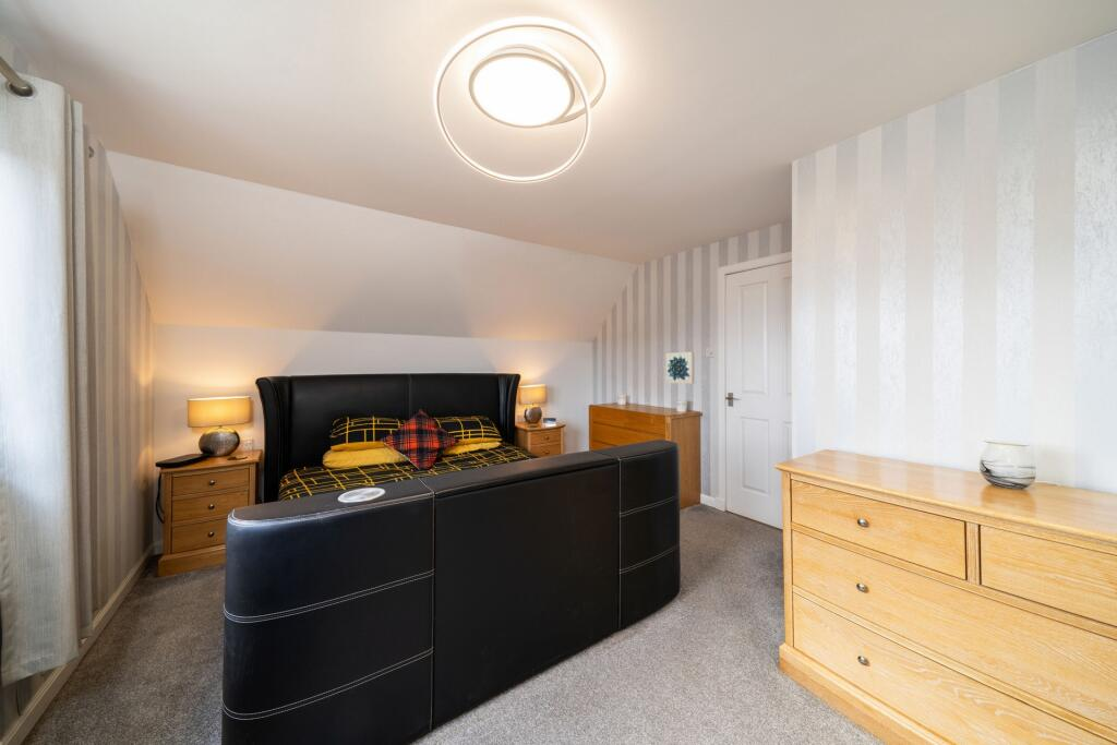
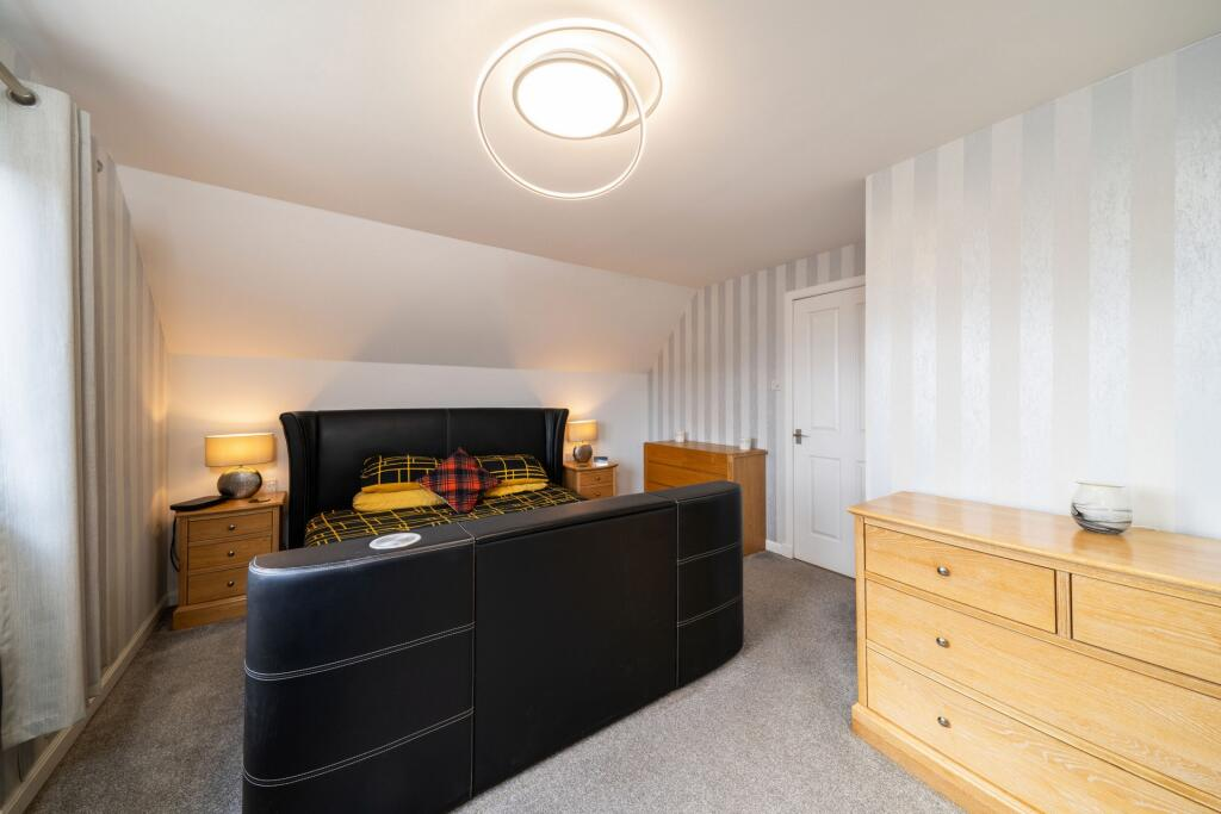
- wall art (680, 368)
